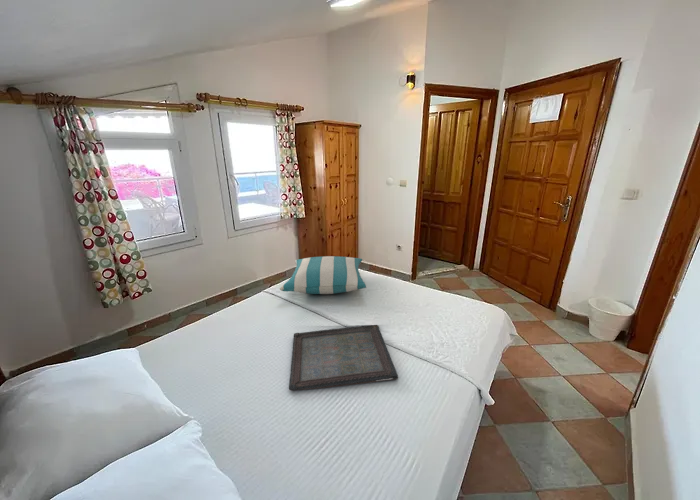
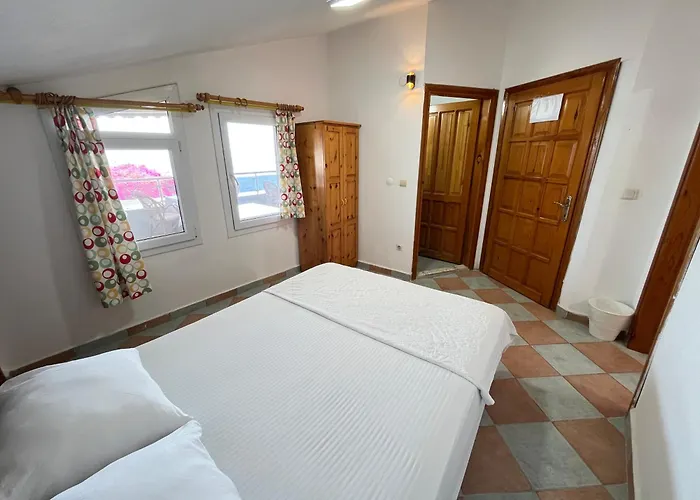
- pillow (326, 273)
- serving tray (340, 352)
